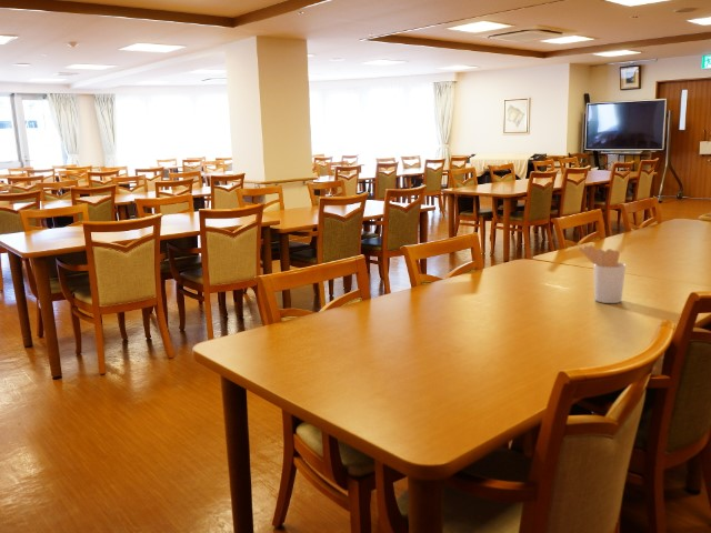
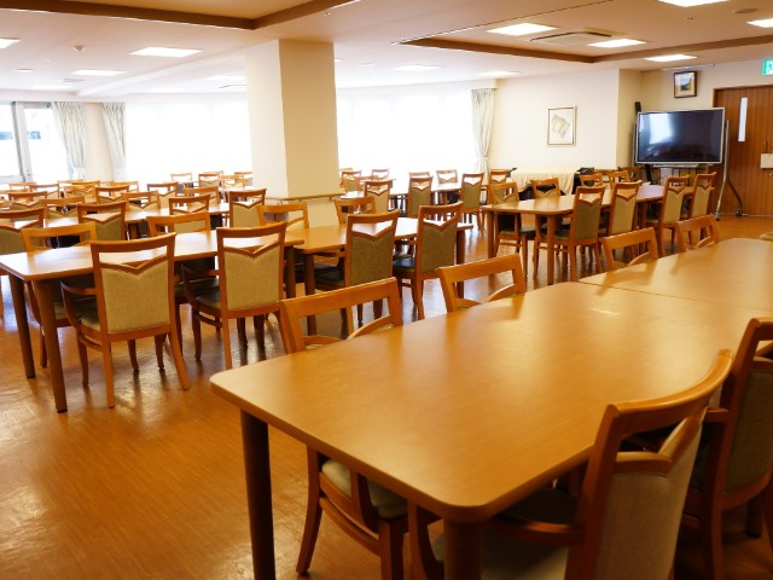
- utensil holder (601, 272)
